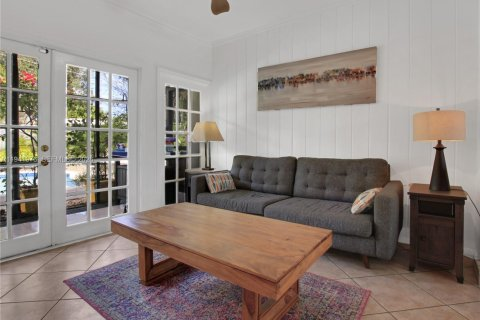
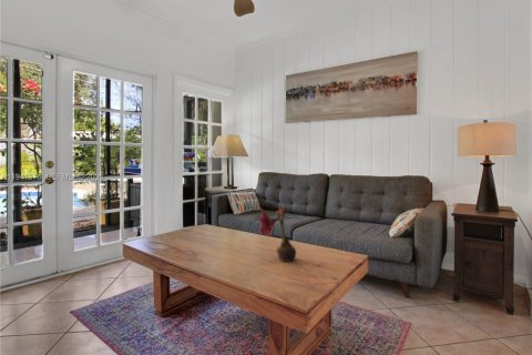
+ flower (280, 231)
